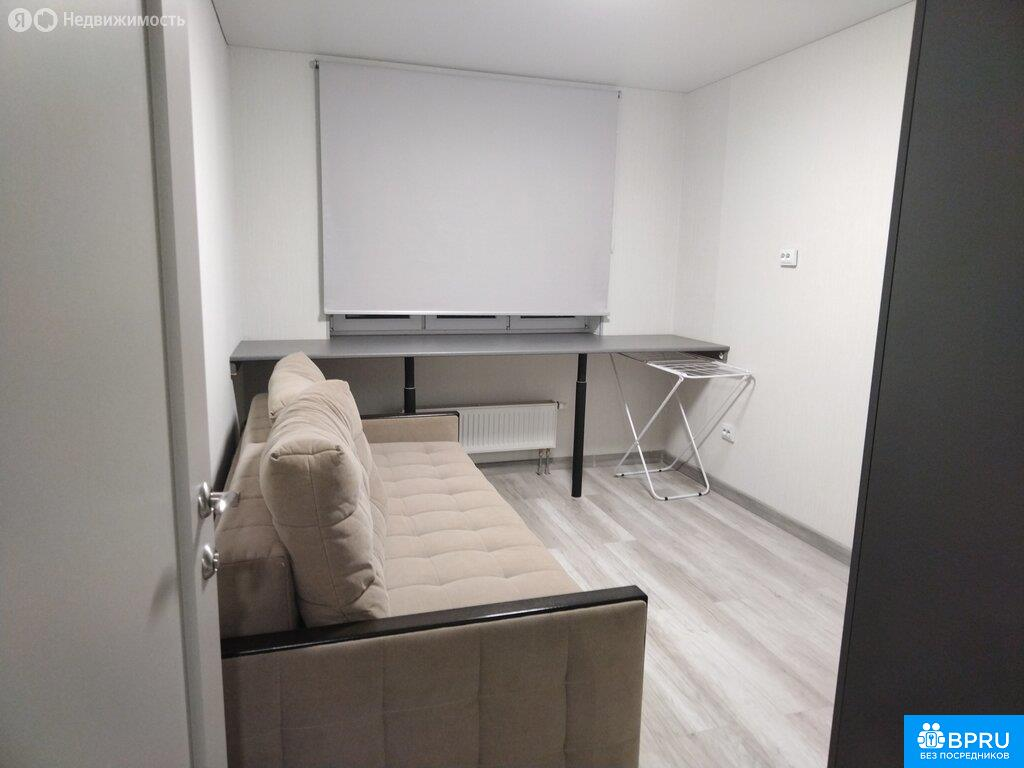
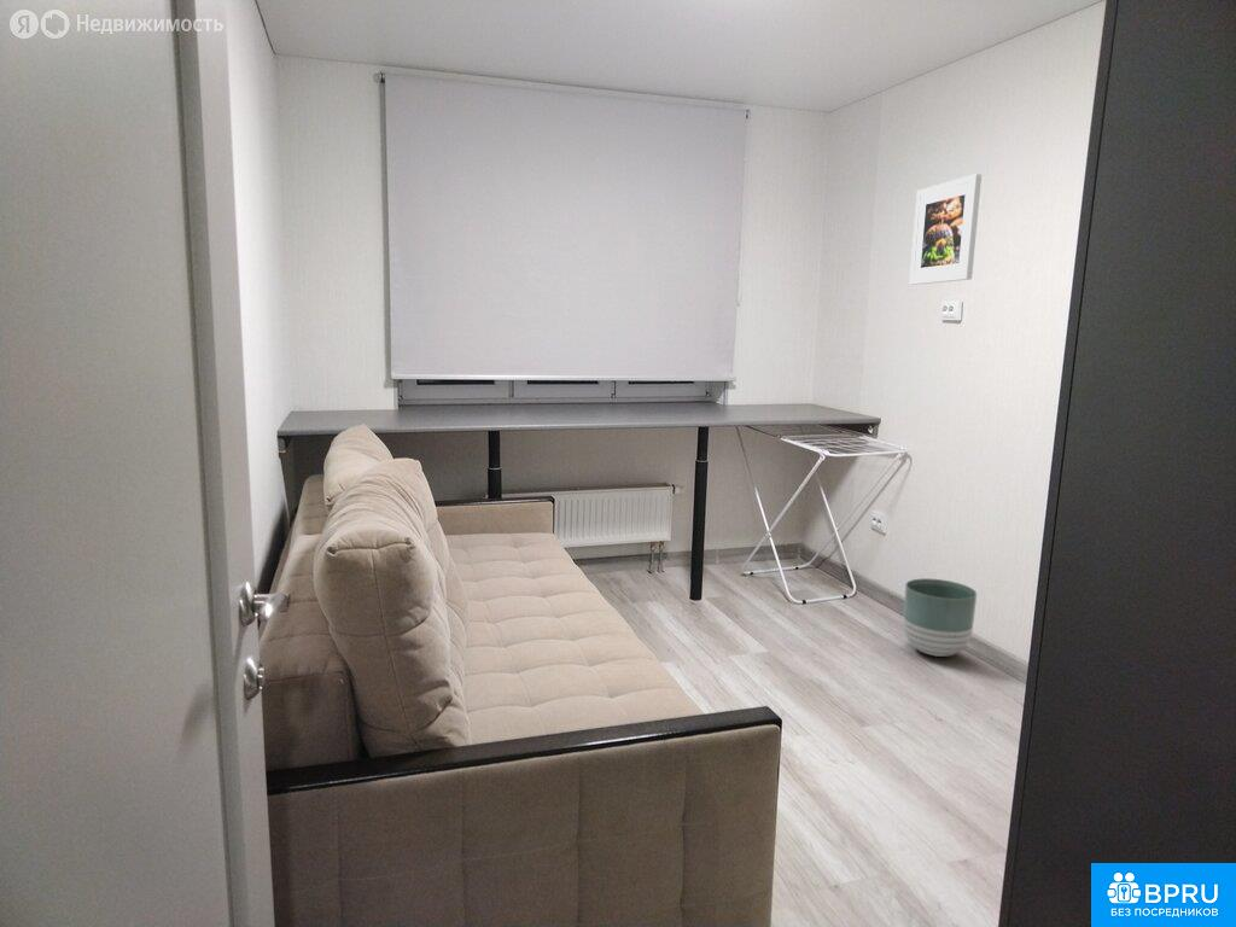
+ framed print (943, 232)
+ planter (937, 620)
